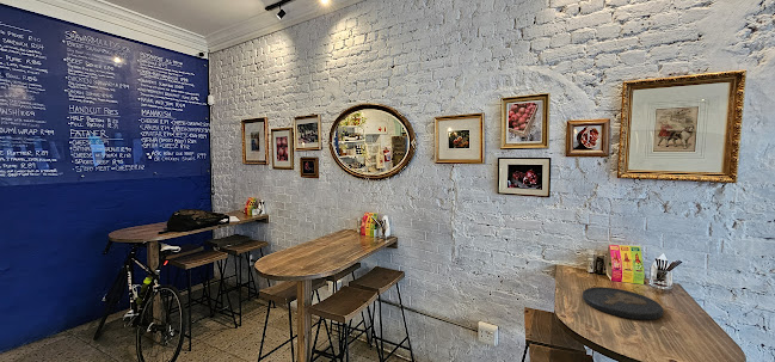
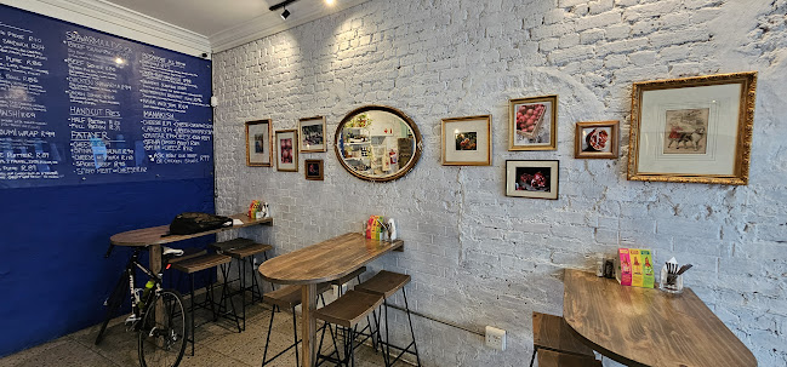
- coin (620, 301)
